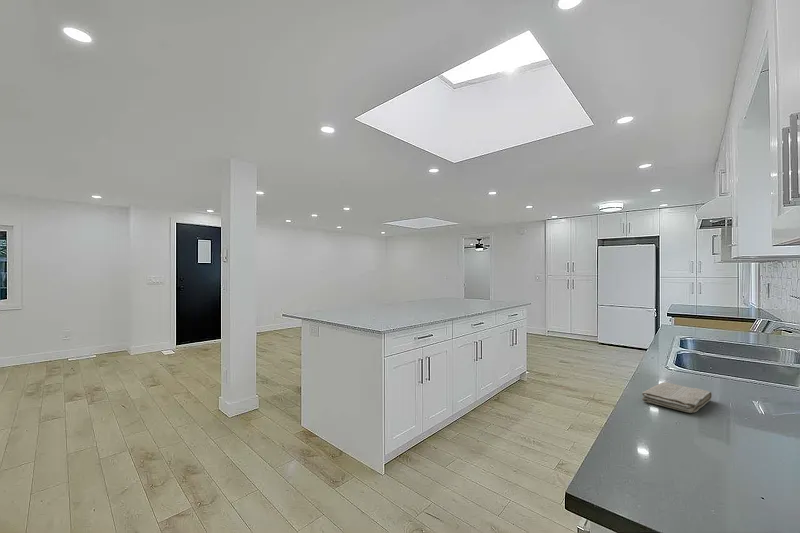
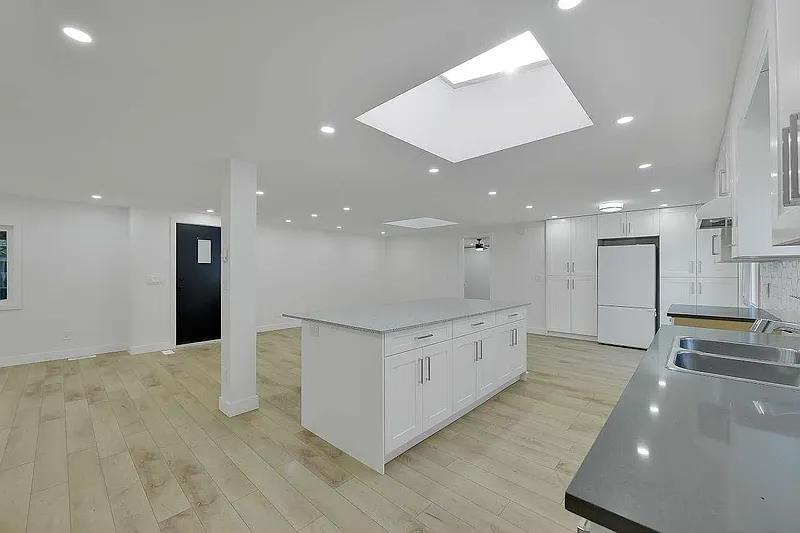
- washcloth (676, 395)
